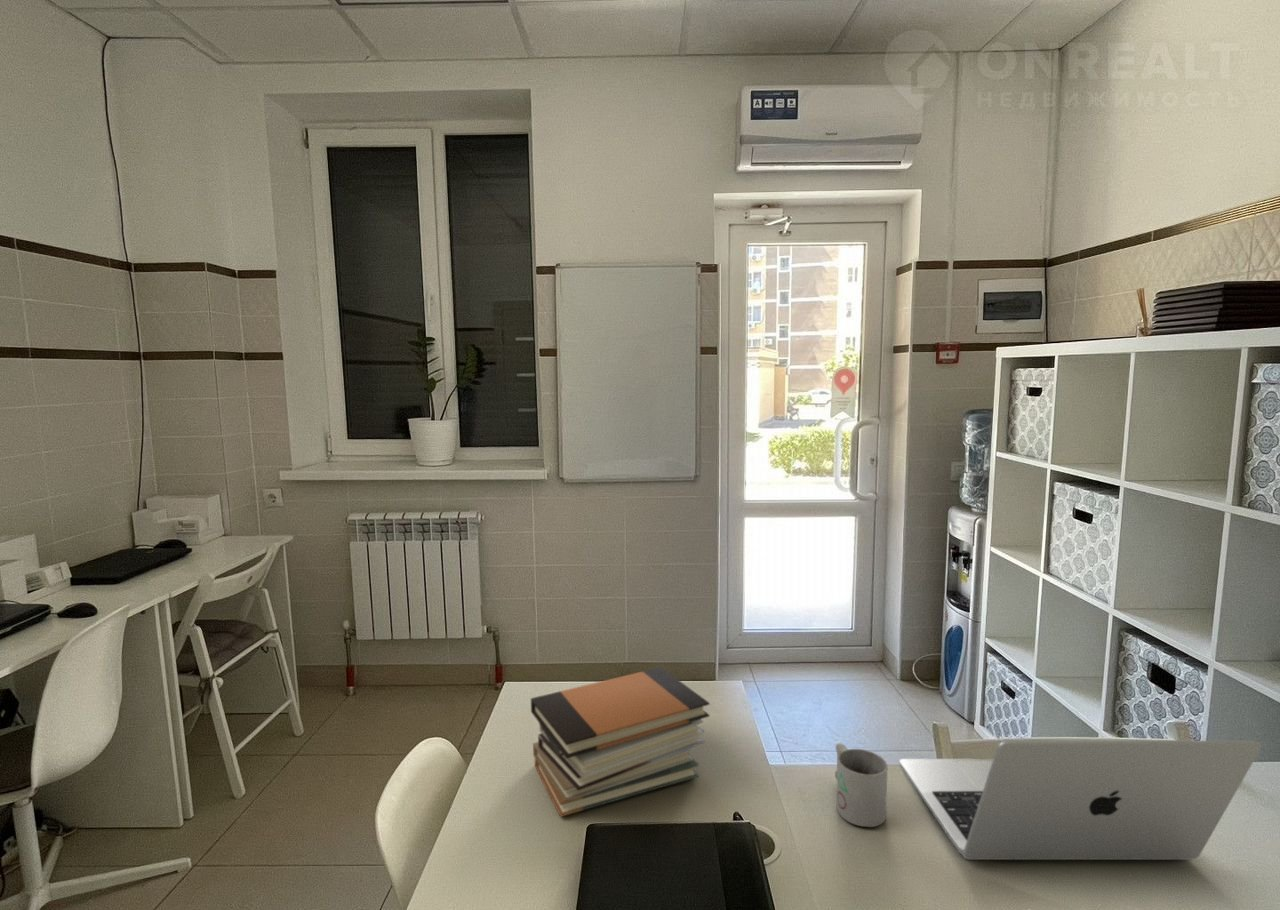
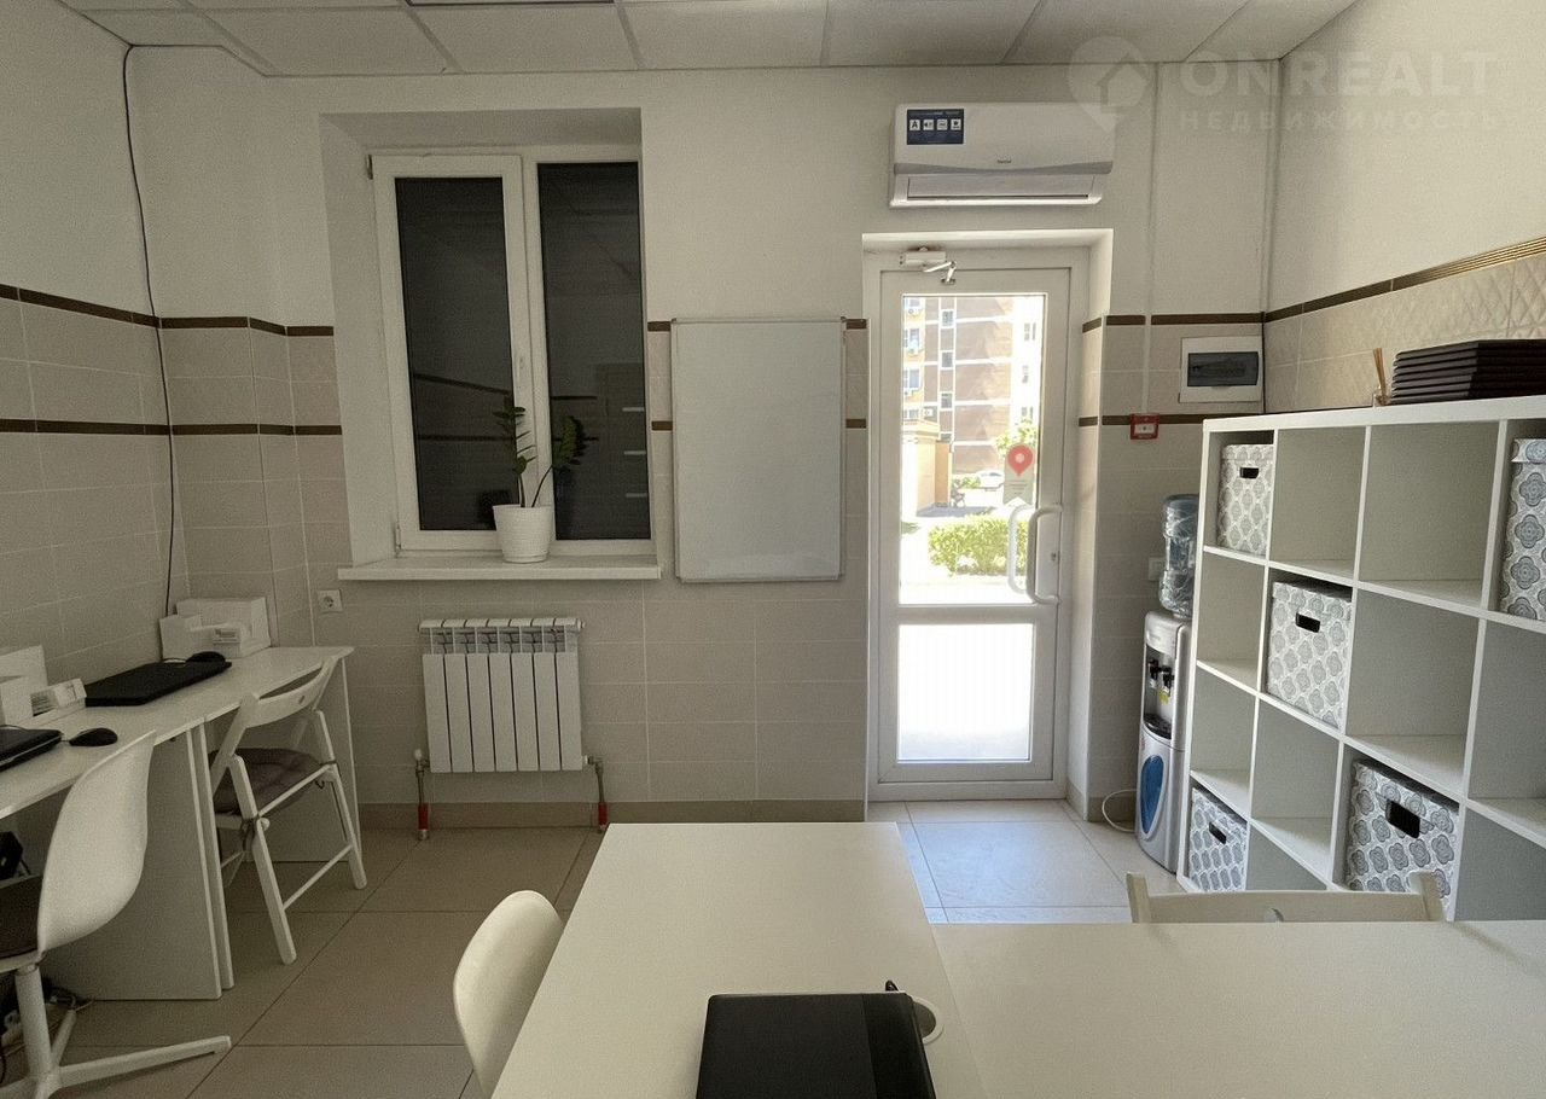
- mug (854, 779)
- book stack (619, 736)
- laptop (1049, 756)
